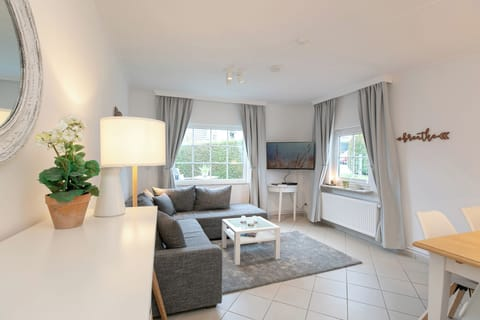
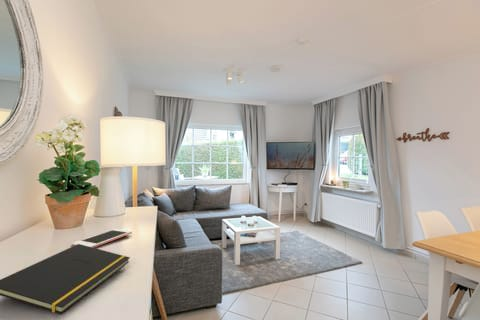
+ notepad (71, 271)
+ cell phone (104, 237)
